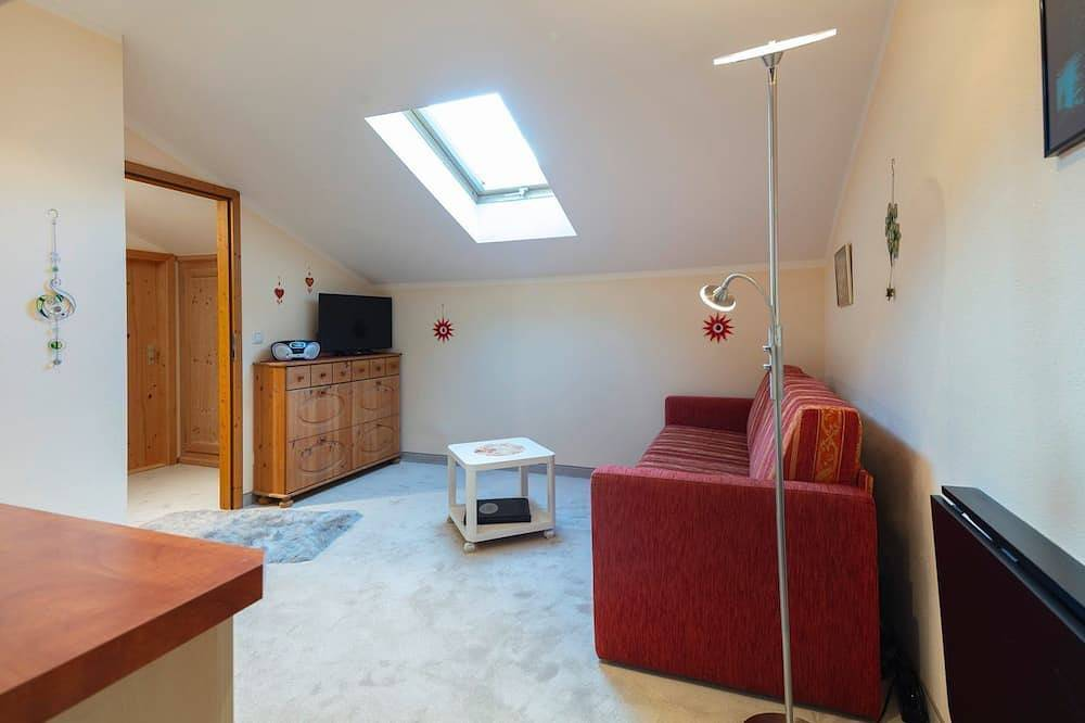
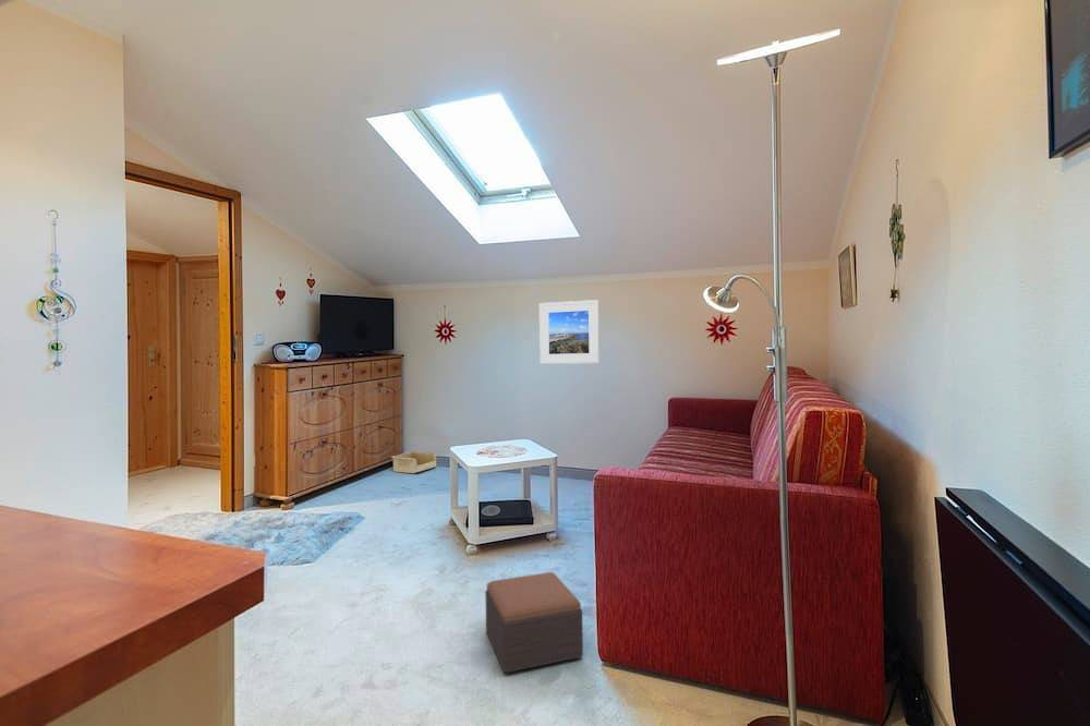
+ footstool (532, 616)
+ storage bin (414, 461)
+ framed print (568, 332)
